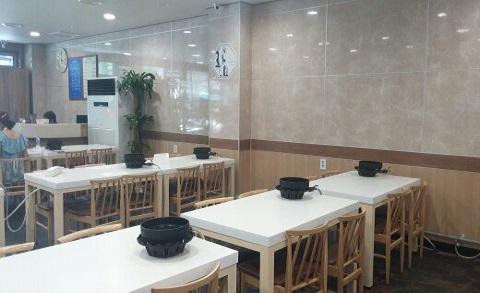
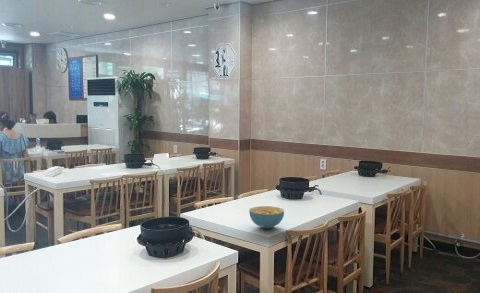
+ cereal bowl (266, 218)
